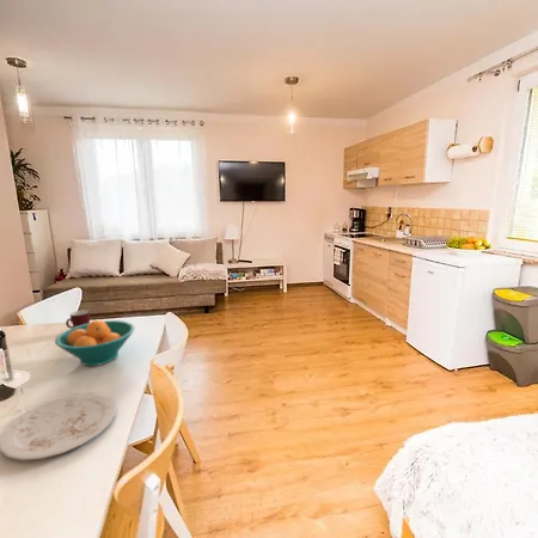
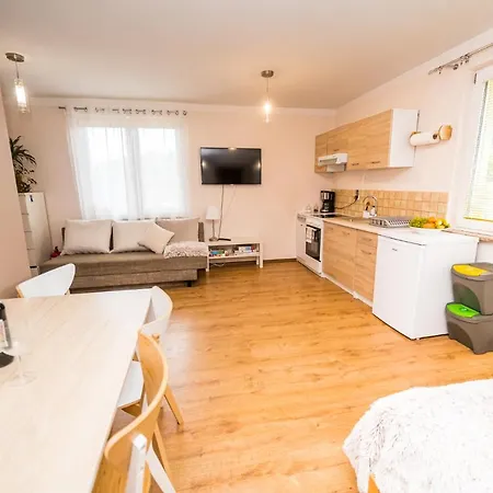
- fruit bowl (97, 340)
- plate (62, 422)
- mug (78, 323)
